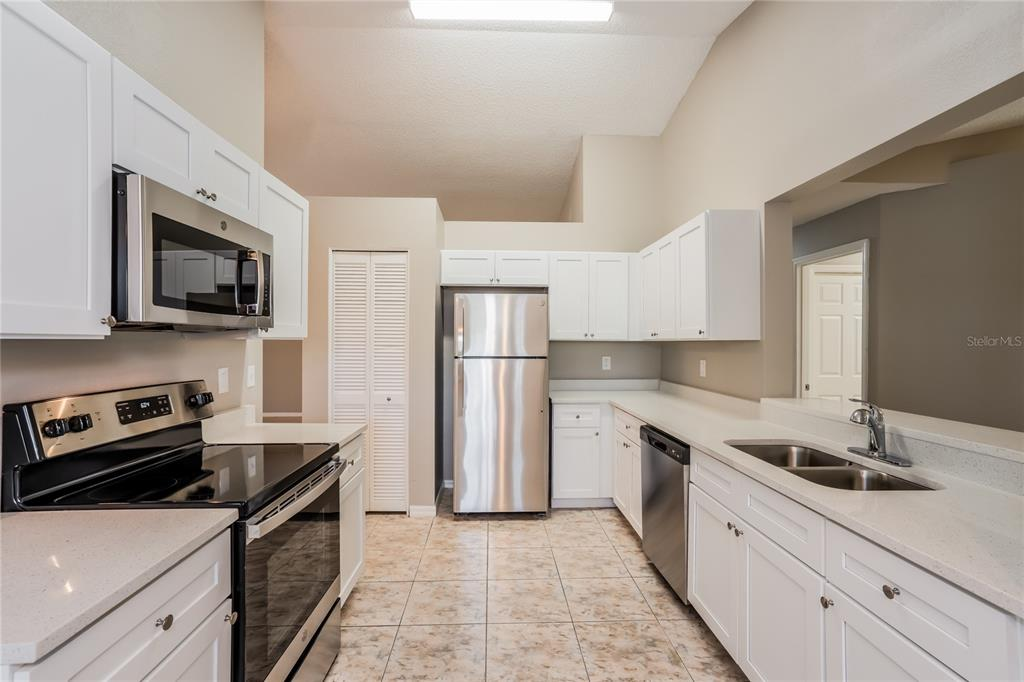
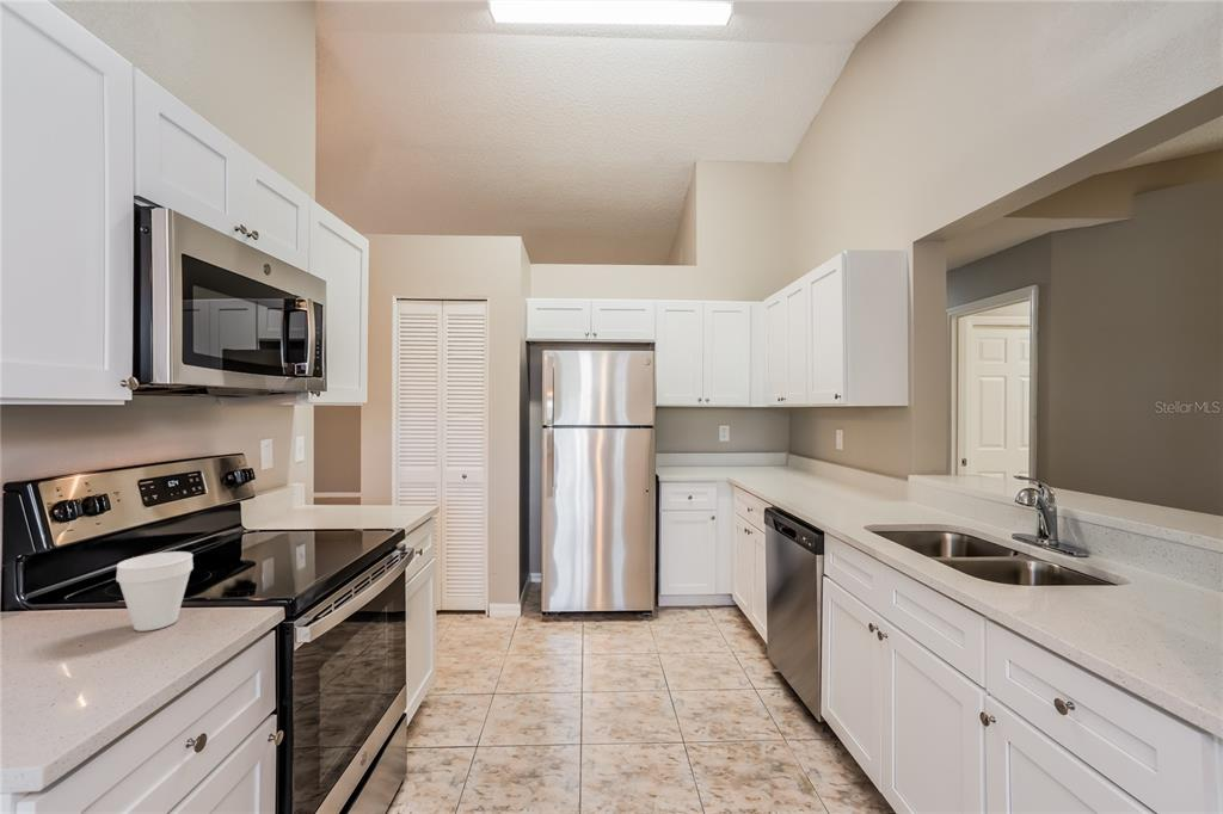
+ cup (155, 591)
